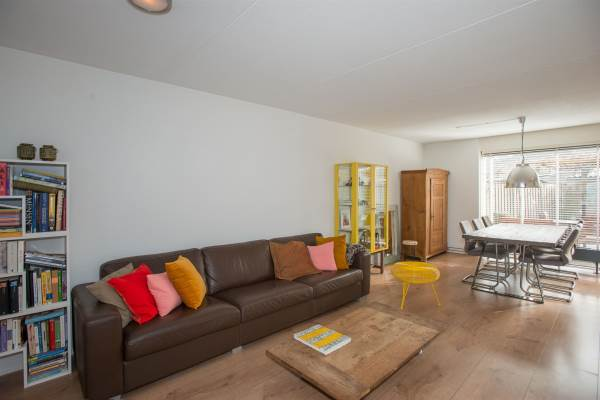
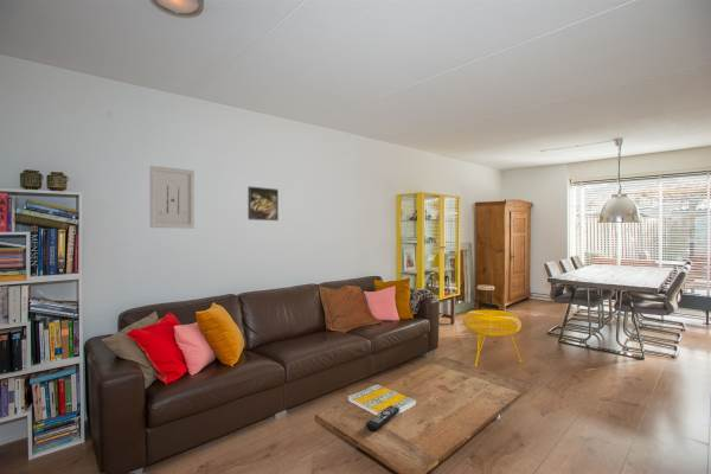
+ remote control (383, 417)
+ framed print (263, 204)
+ wall art (172, 198)
